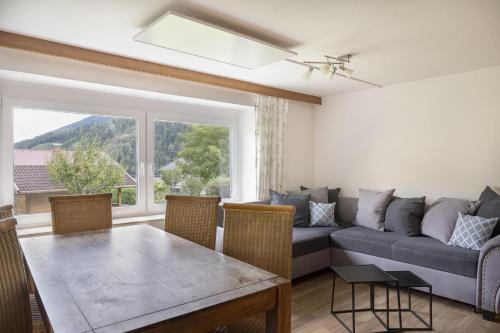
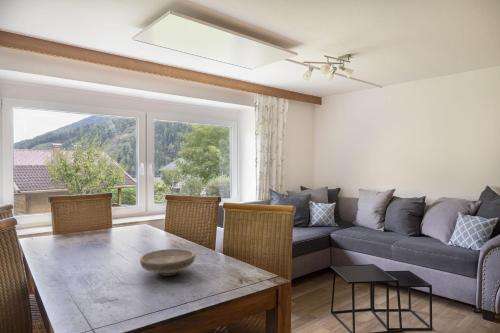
+ bowl (168, 263)
